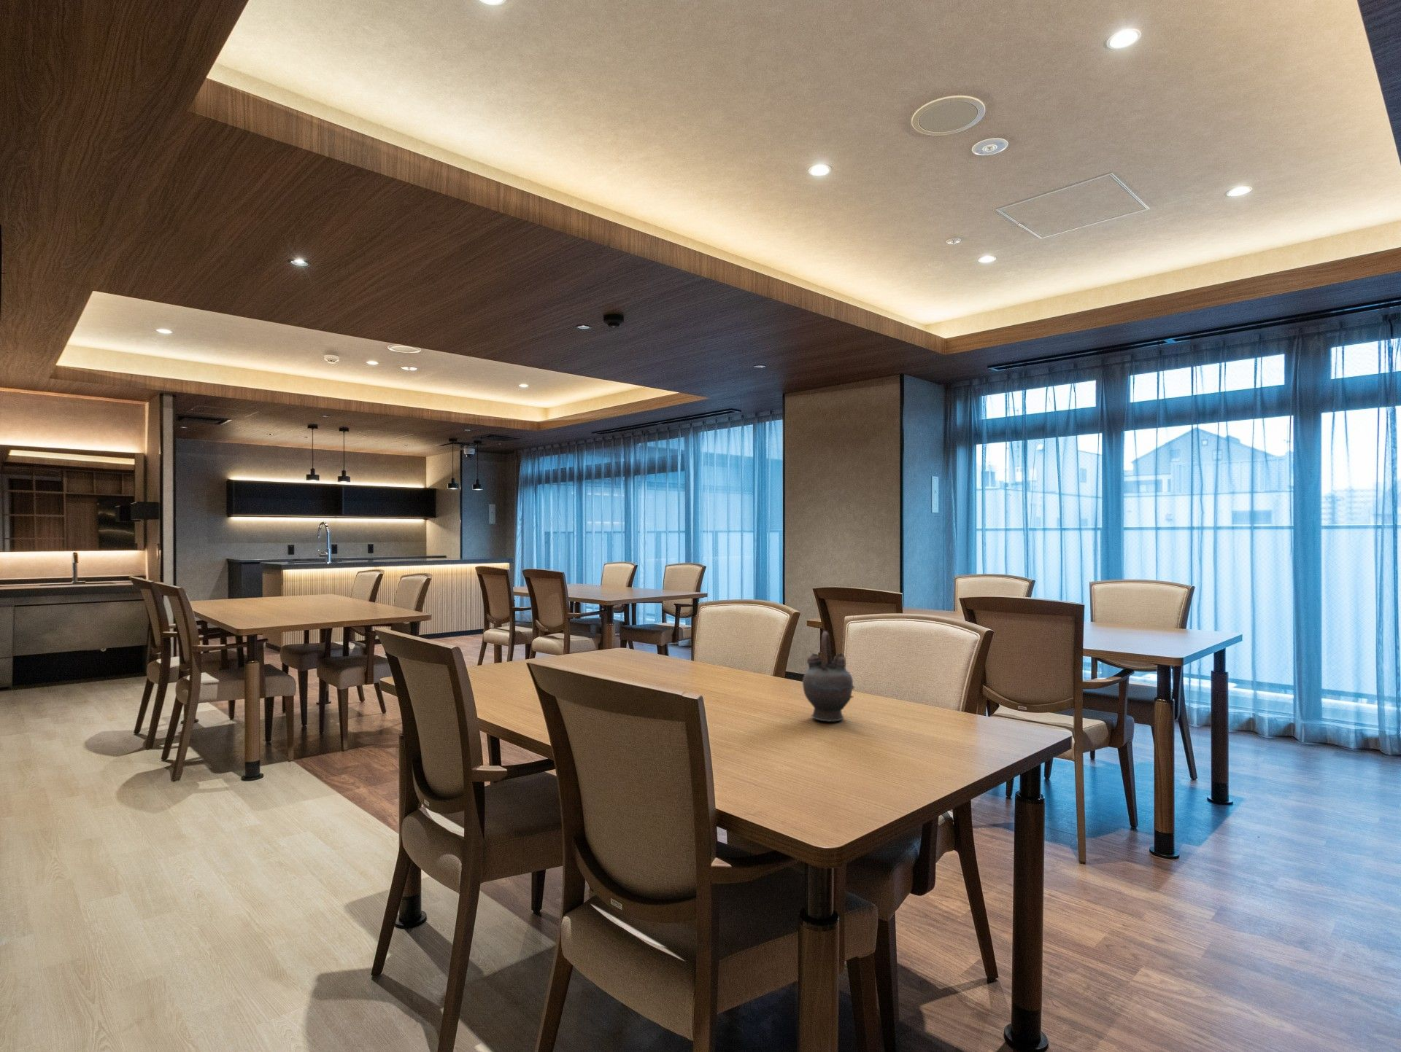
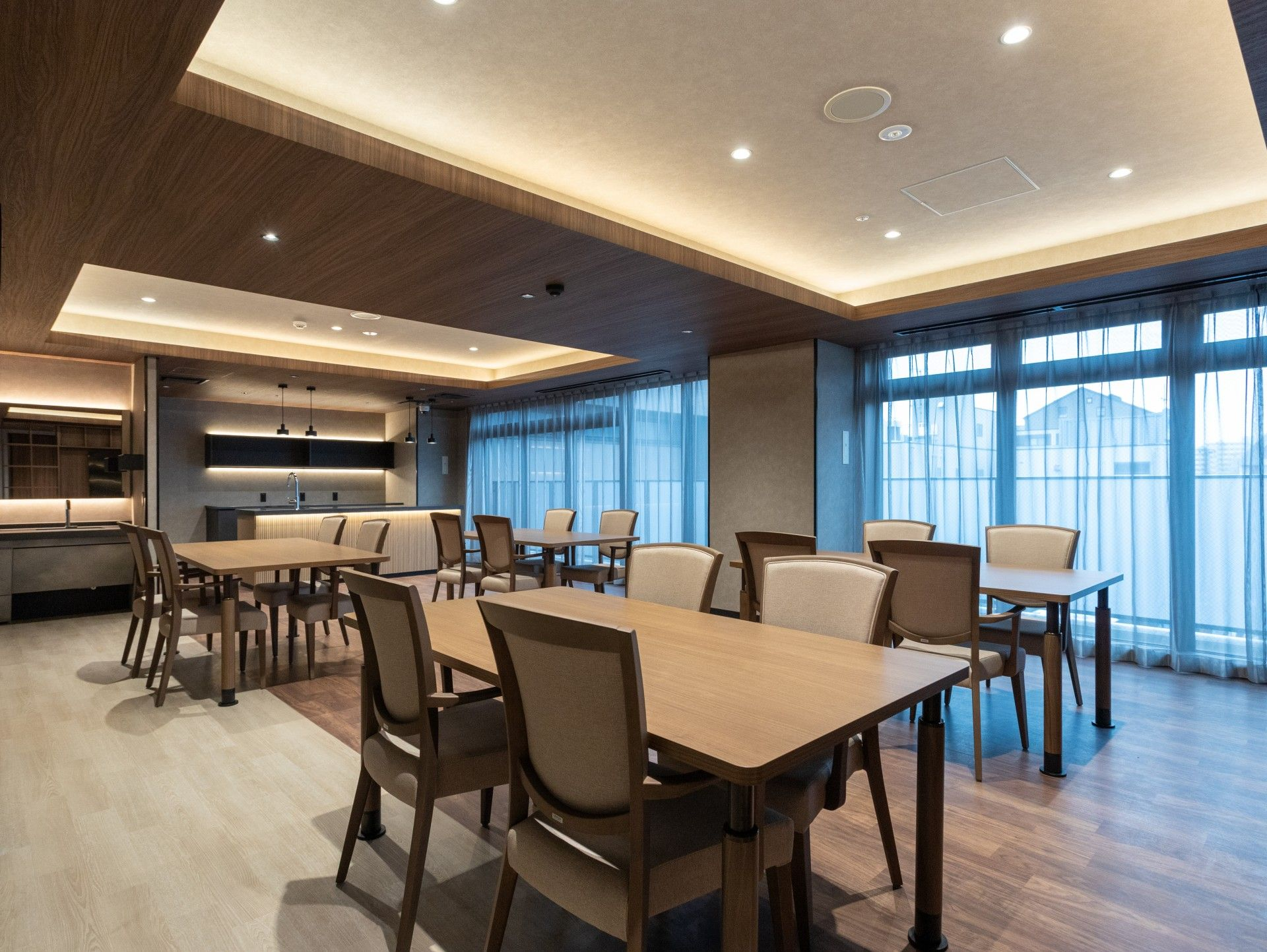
- teapot (829, 674)
